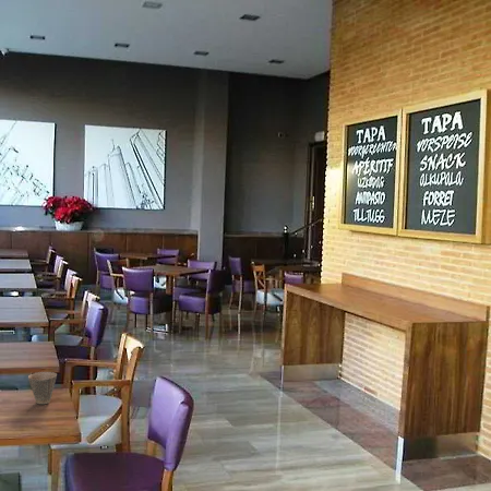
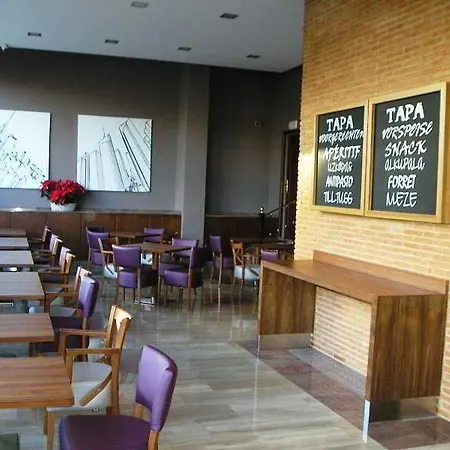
- cup (41, 388)
